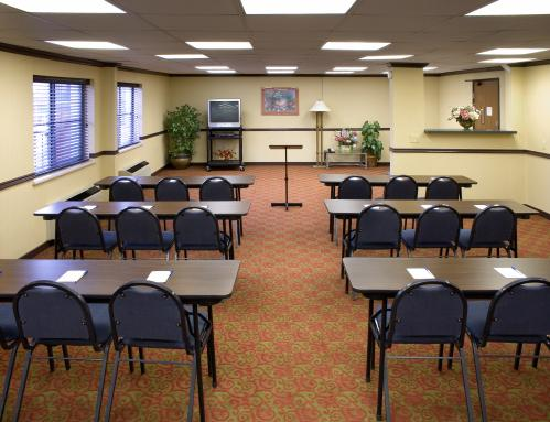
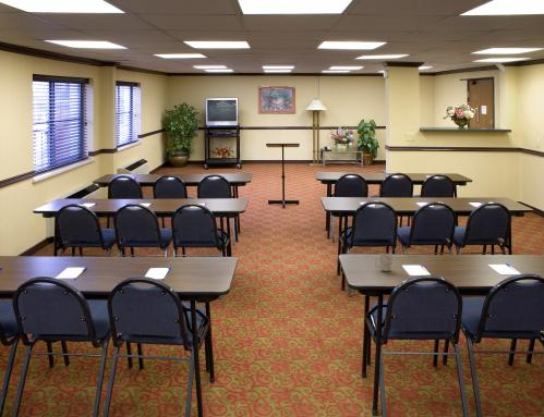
+ mug (383, 261)
